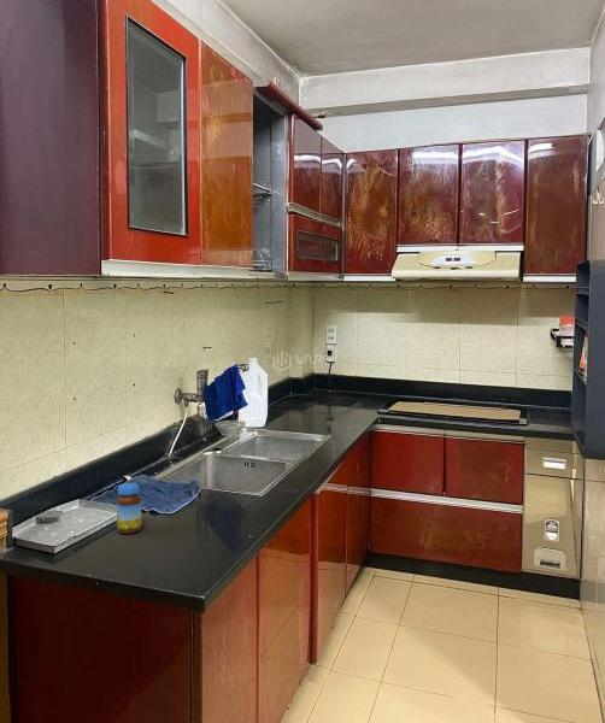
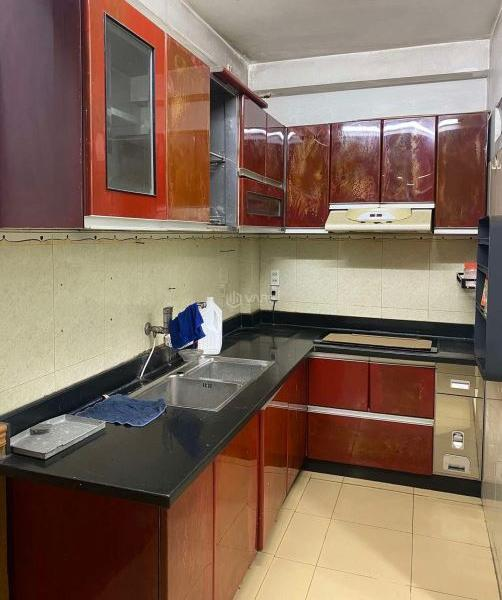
- jar (129, 507)
